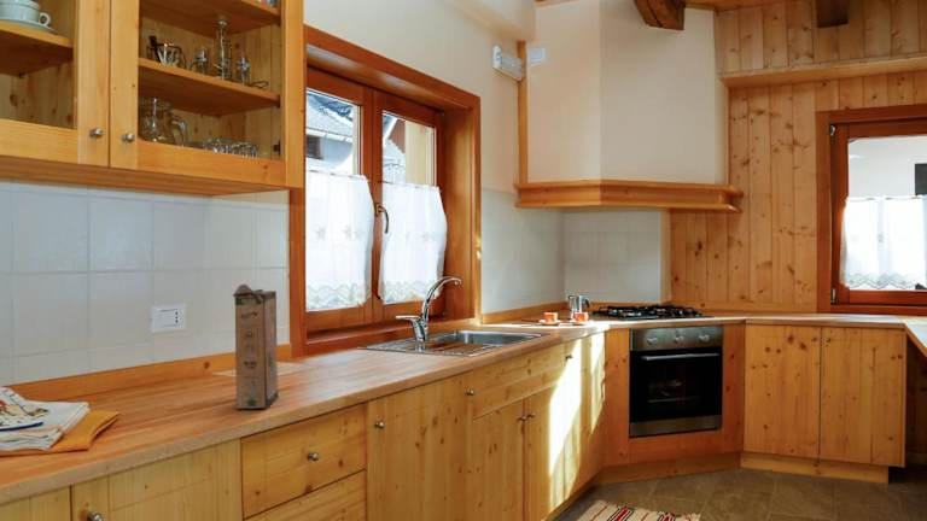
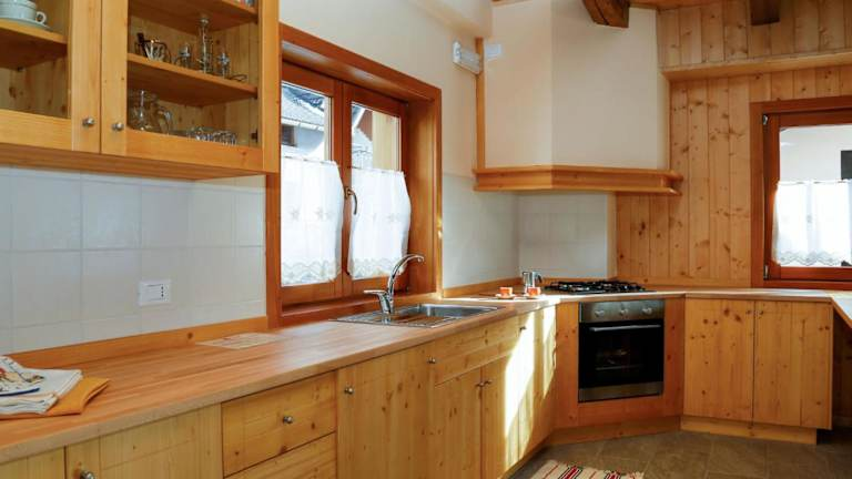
- cereal box (257, 343)
